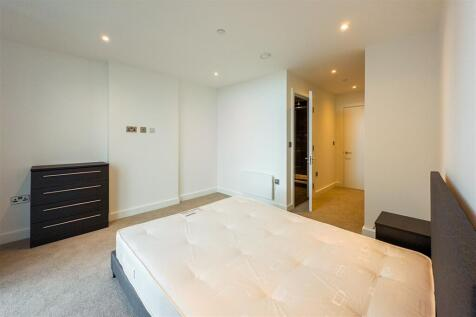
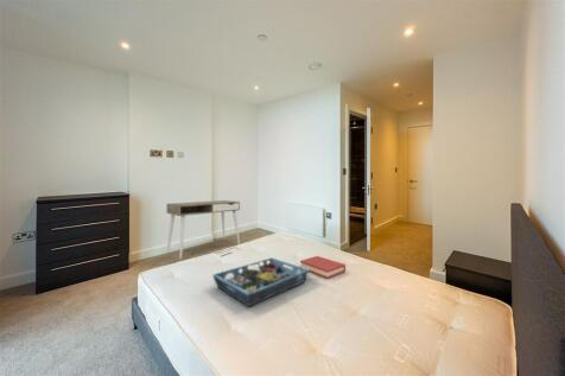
+ desk (199, 214)
+ hardback book (322, 266)
+ serving tray (262, 276)
